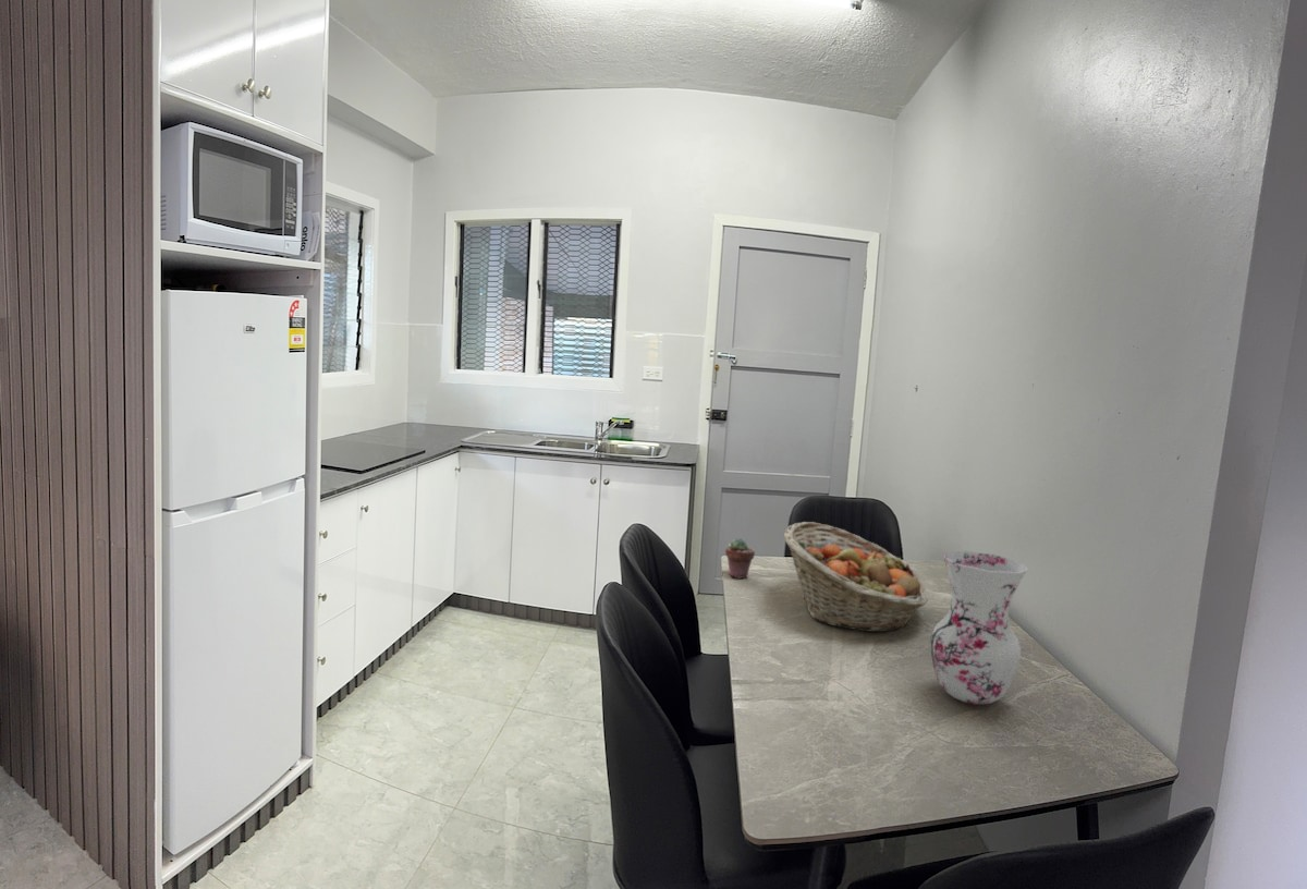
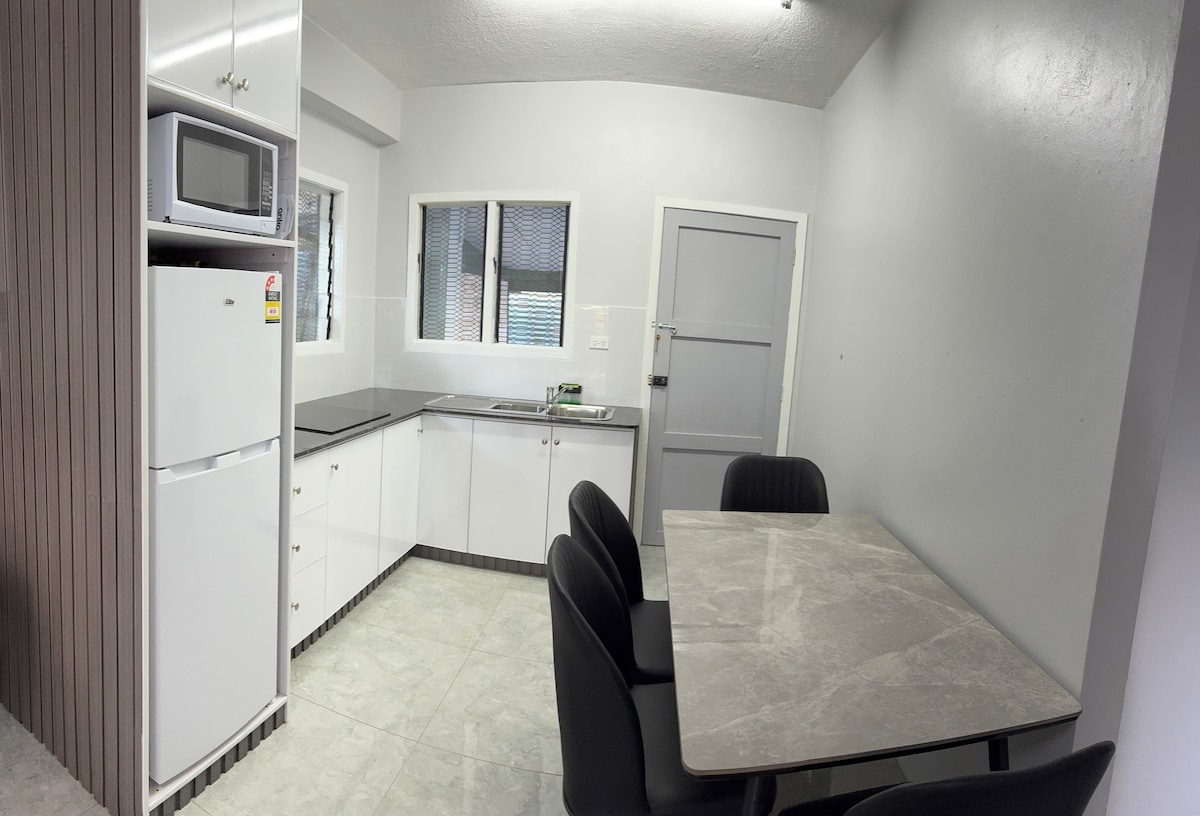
- vase (976, 630)
- fruit basket (853, 573)
- potted succulent (740, 557)
